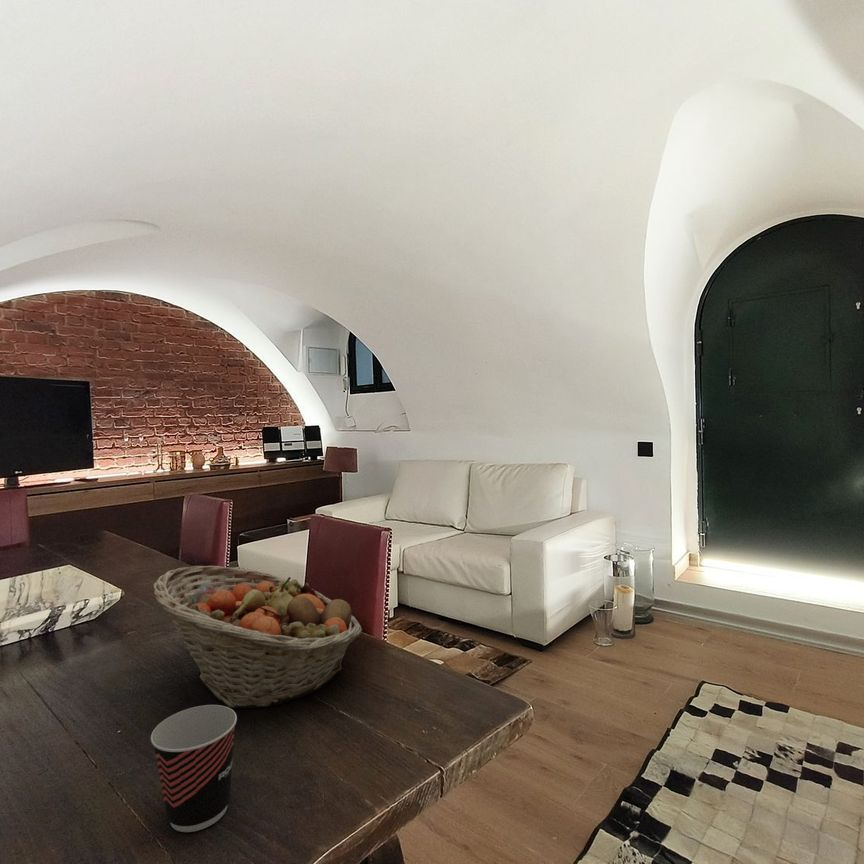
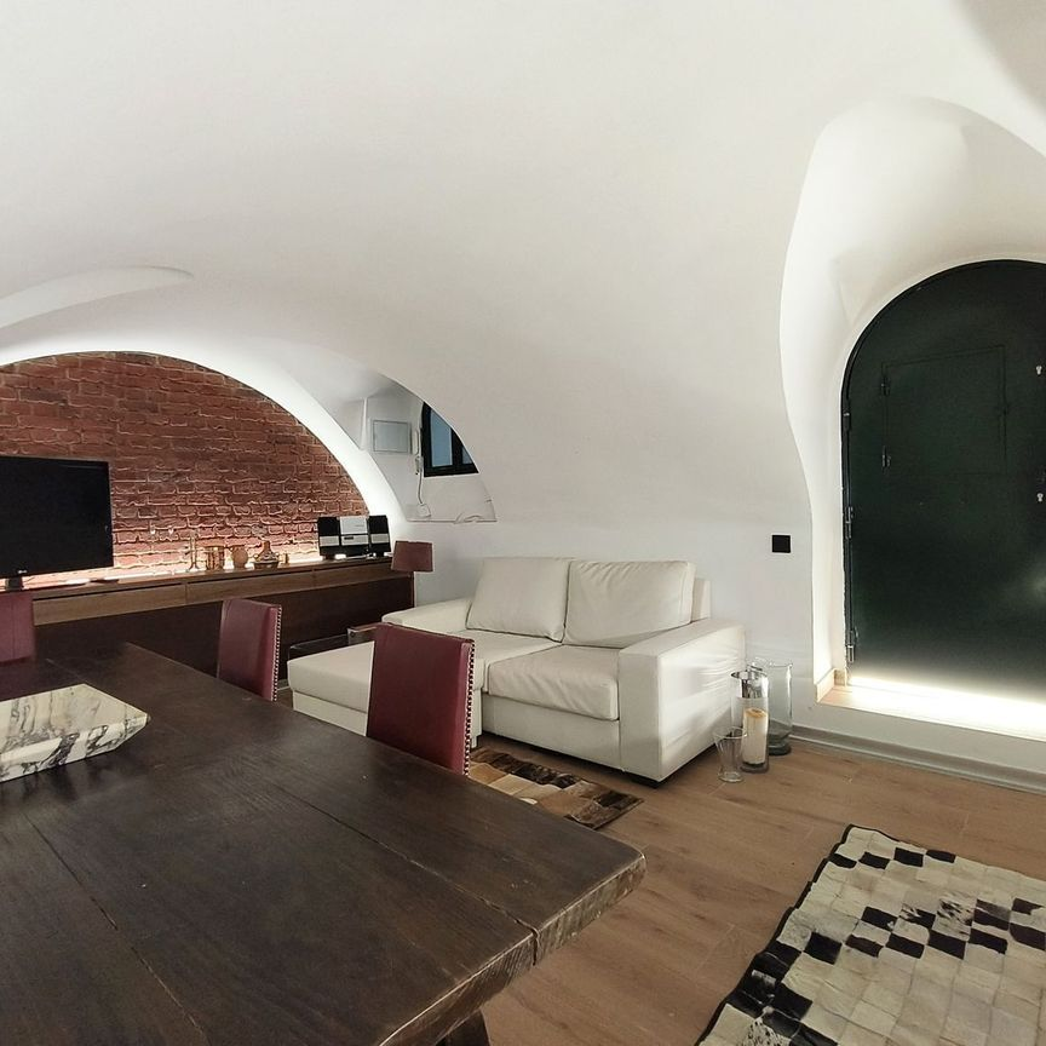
- cup (197, 768)
- fruit basket (260, 619)
